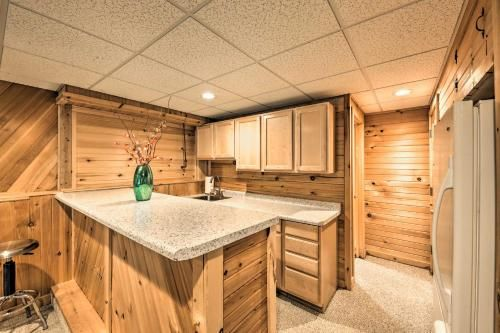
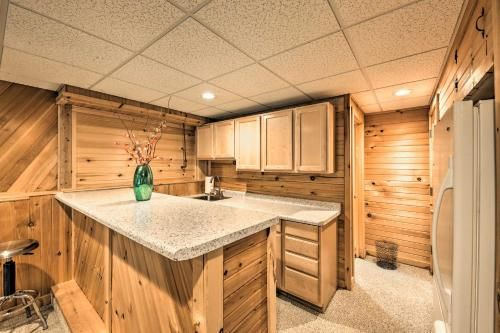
+ waste bin (386, 254)
